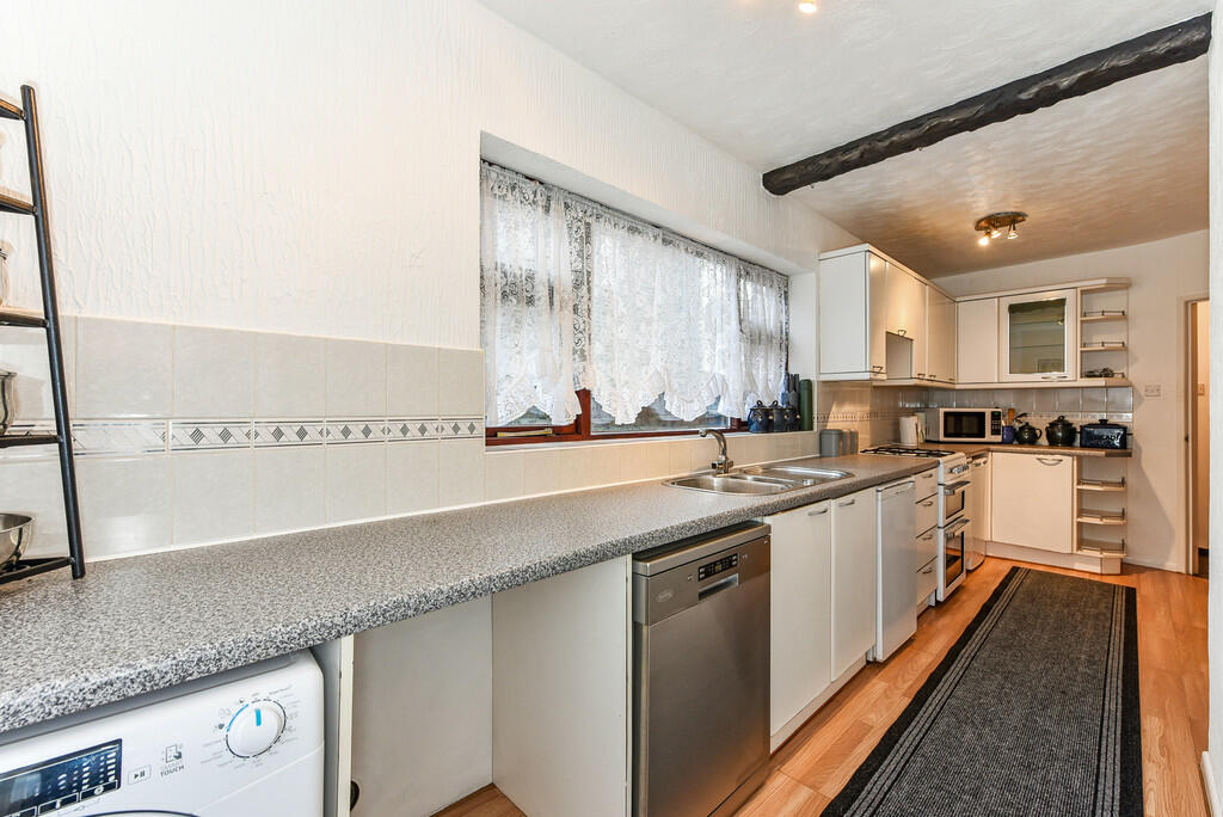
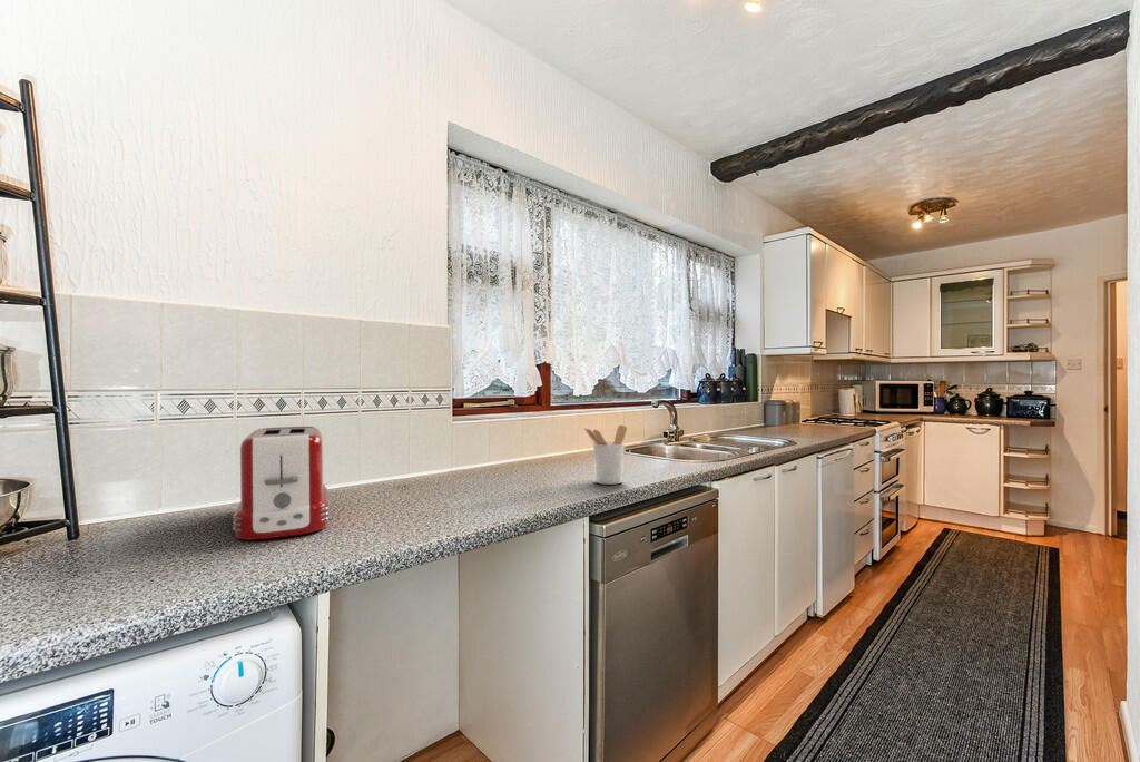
+ utensil holder (603, 453)
+ toaster (285, 475)
